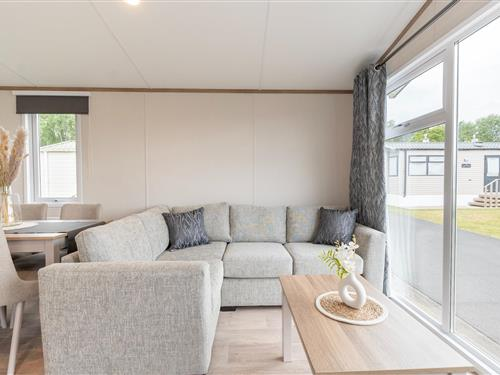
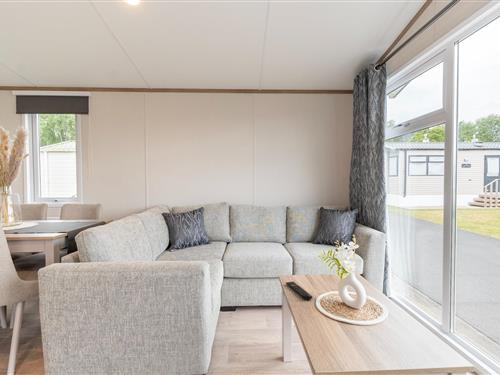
+ remote control (298, 290)
